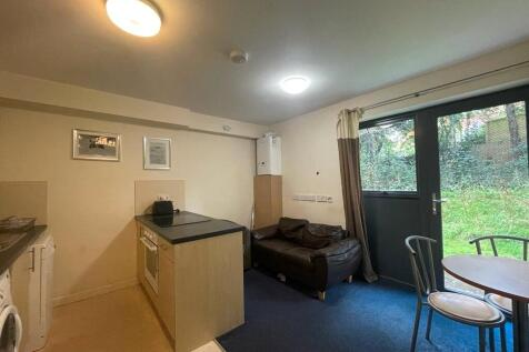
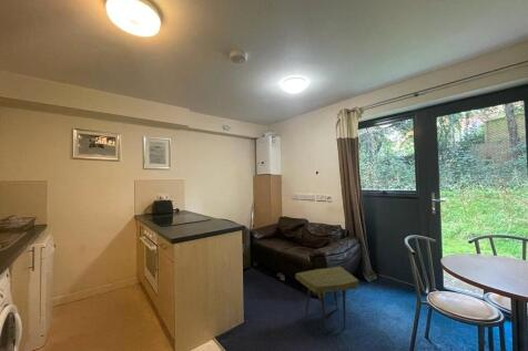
+ side table (323, 297)
